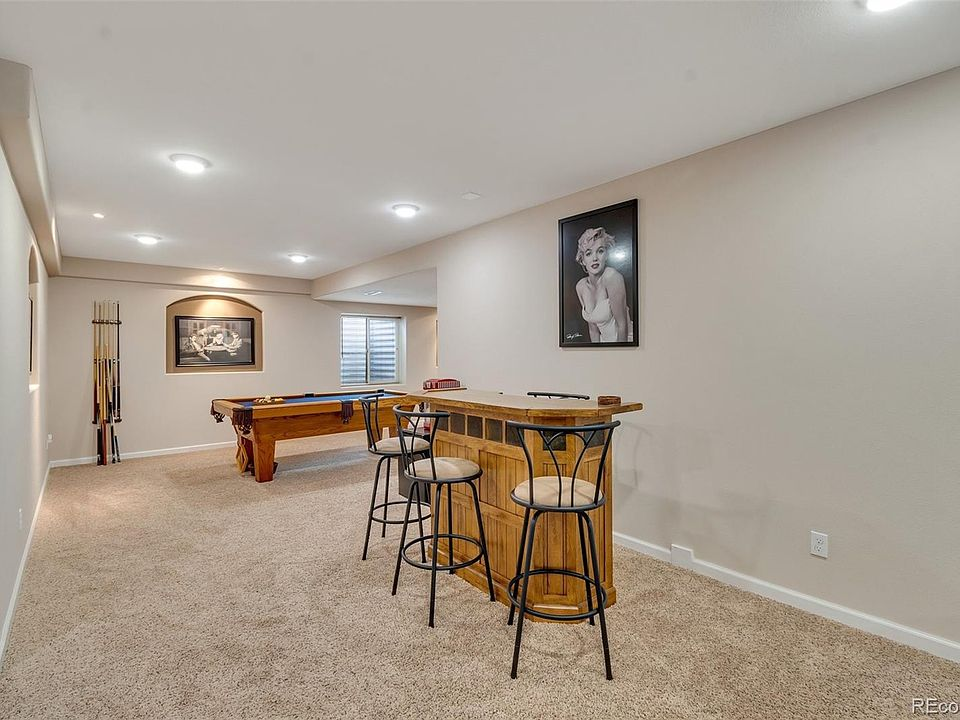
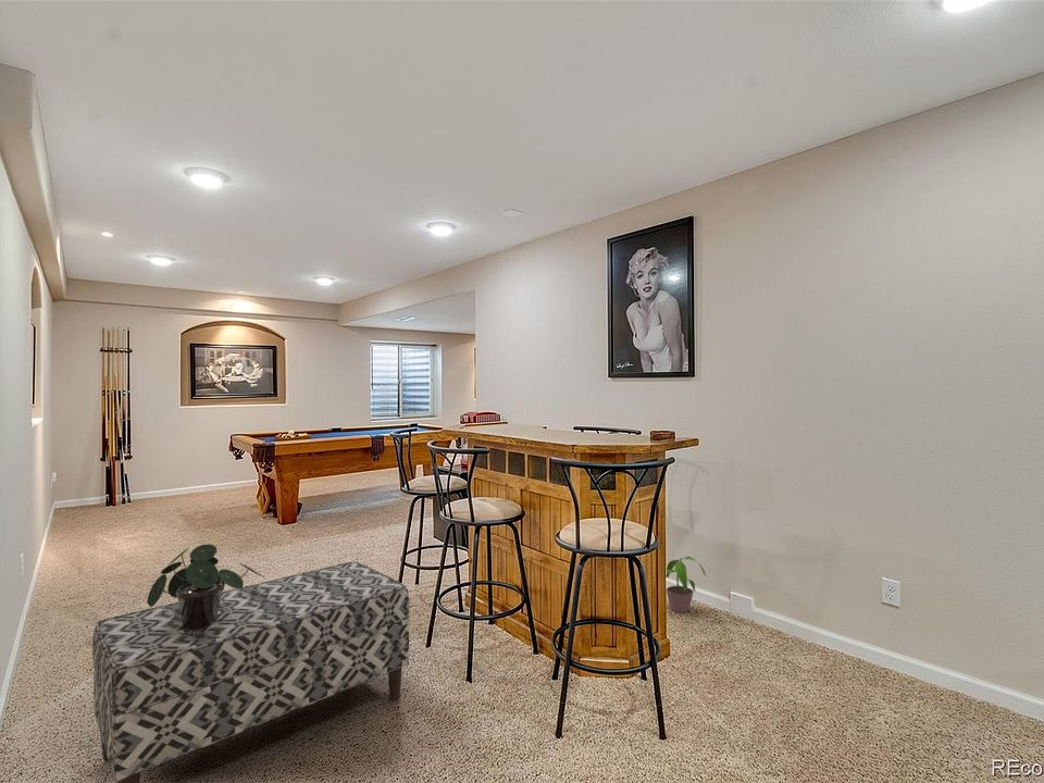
+ bench (264, 663)
+ potted plant (681, 582)
+ potted plant (201, 582)
